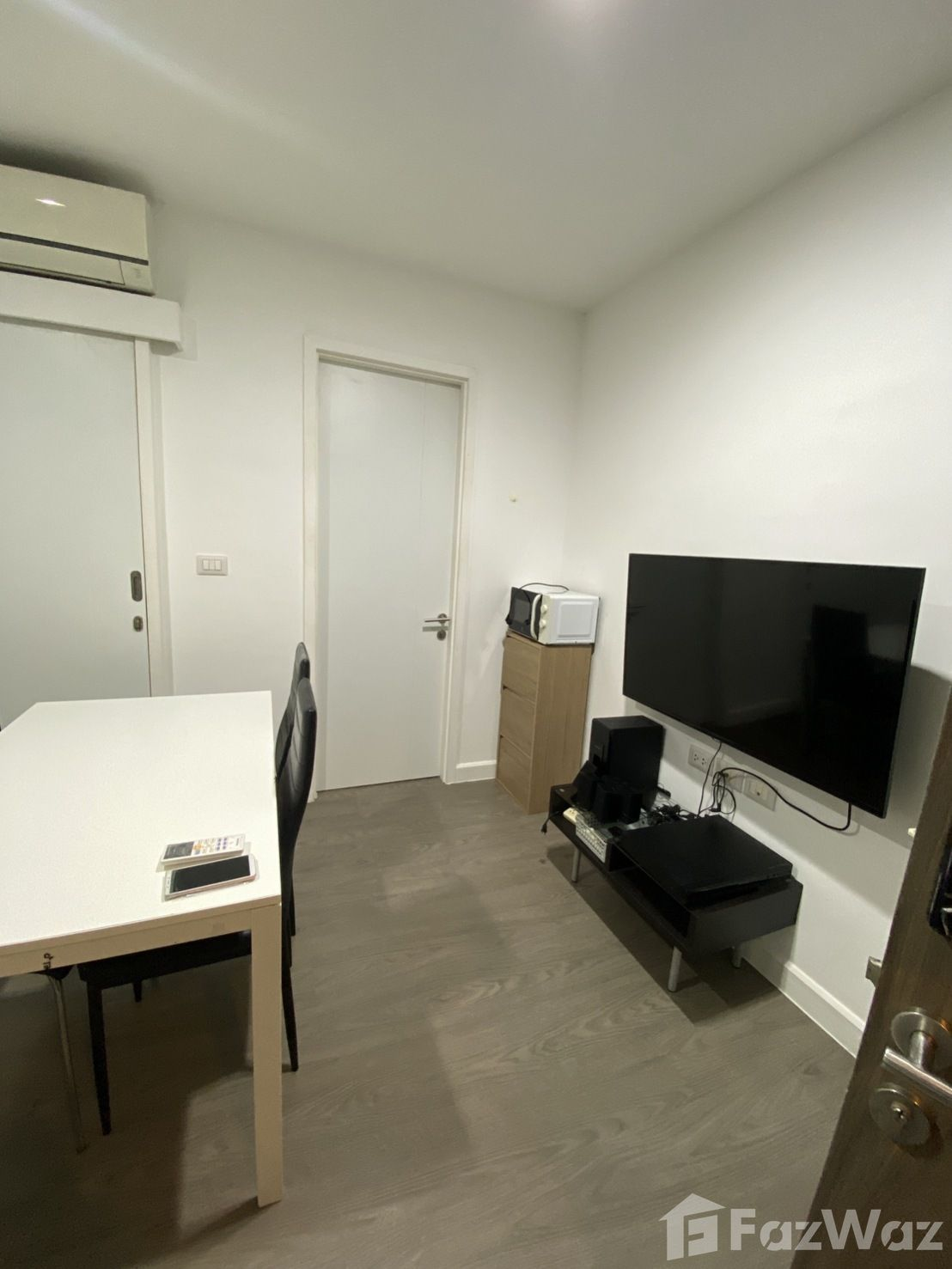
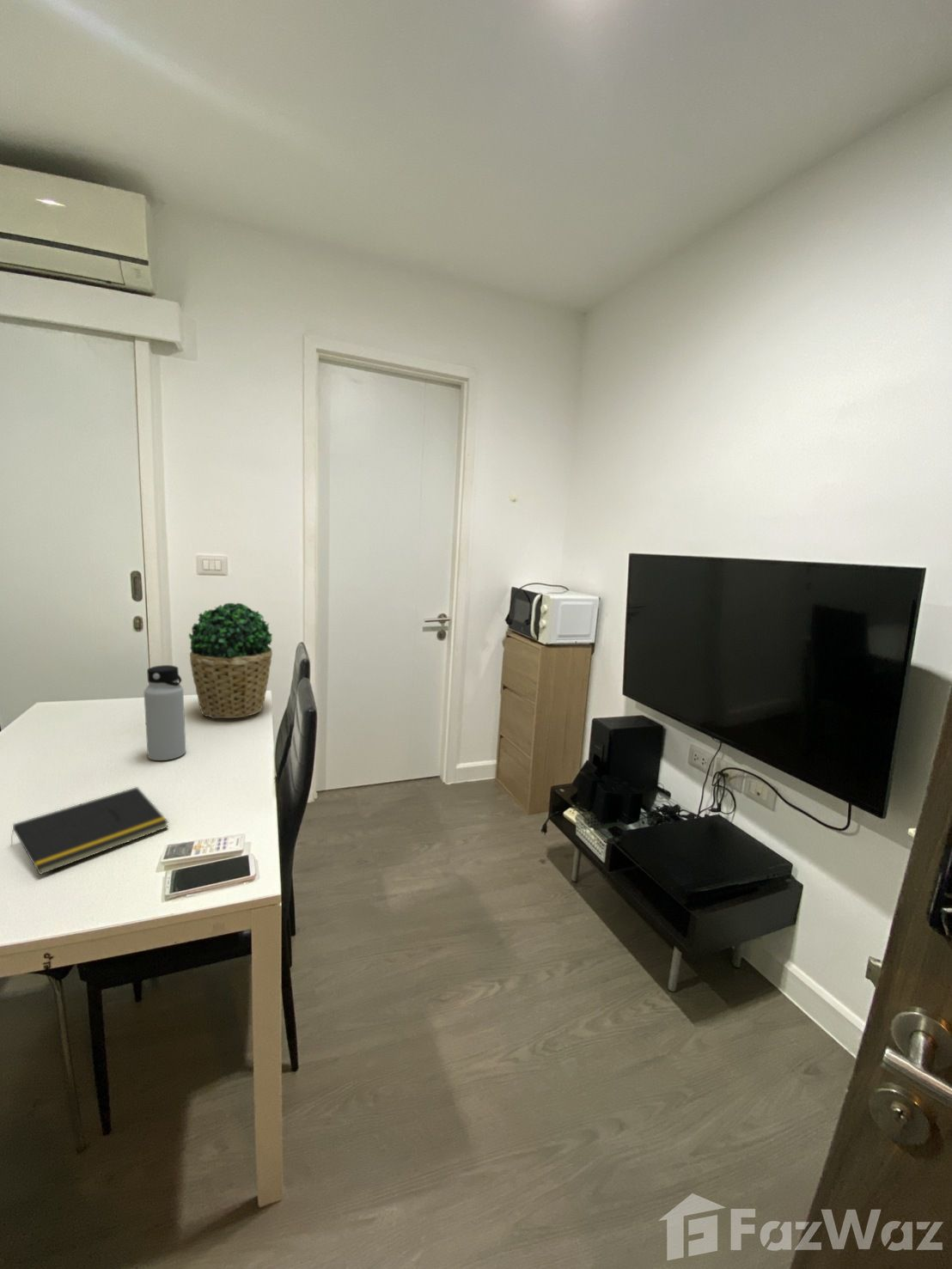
+ potted plant (231, 658)
+ notepad (94, 825)
+ water bottle (165, 711)
